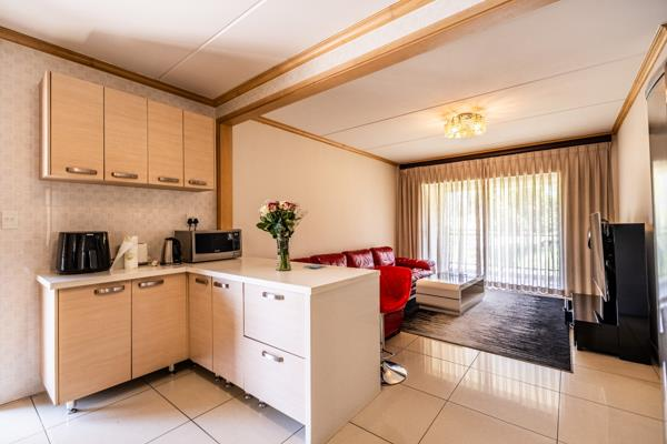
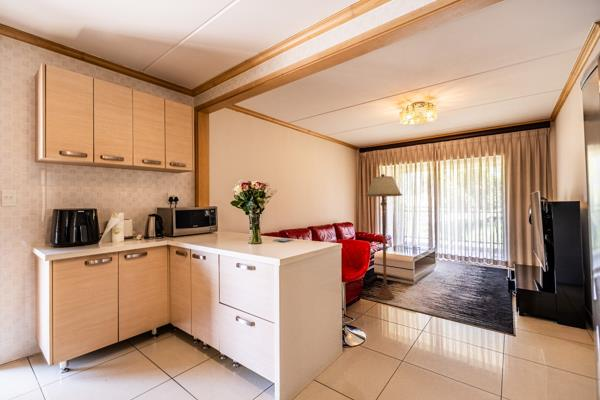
+ floor lamp (384, 235)
